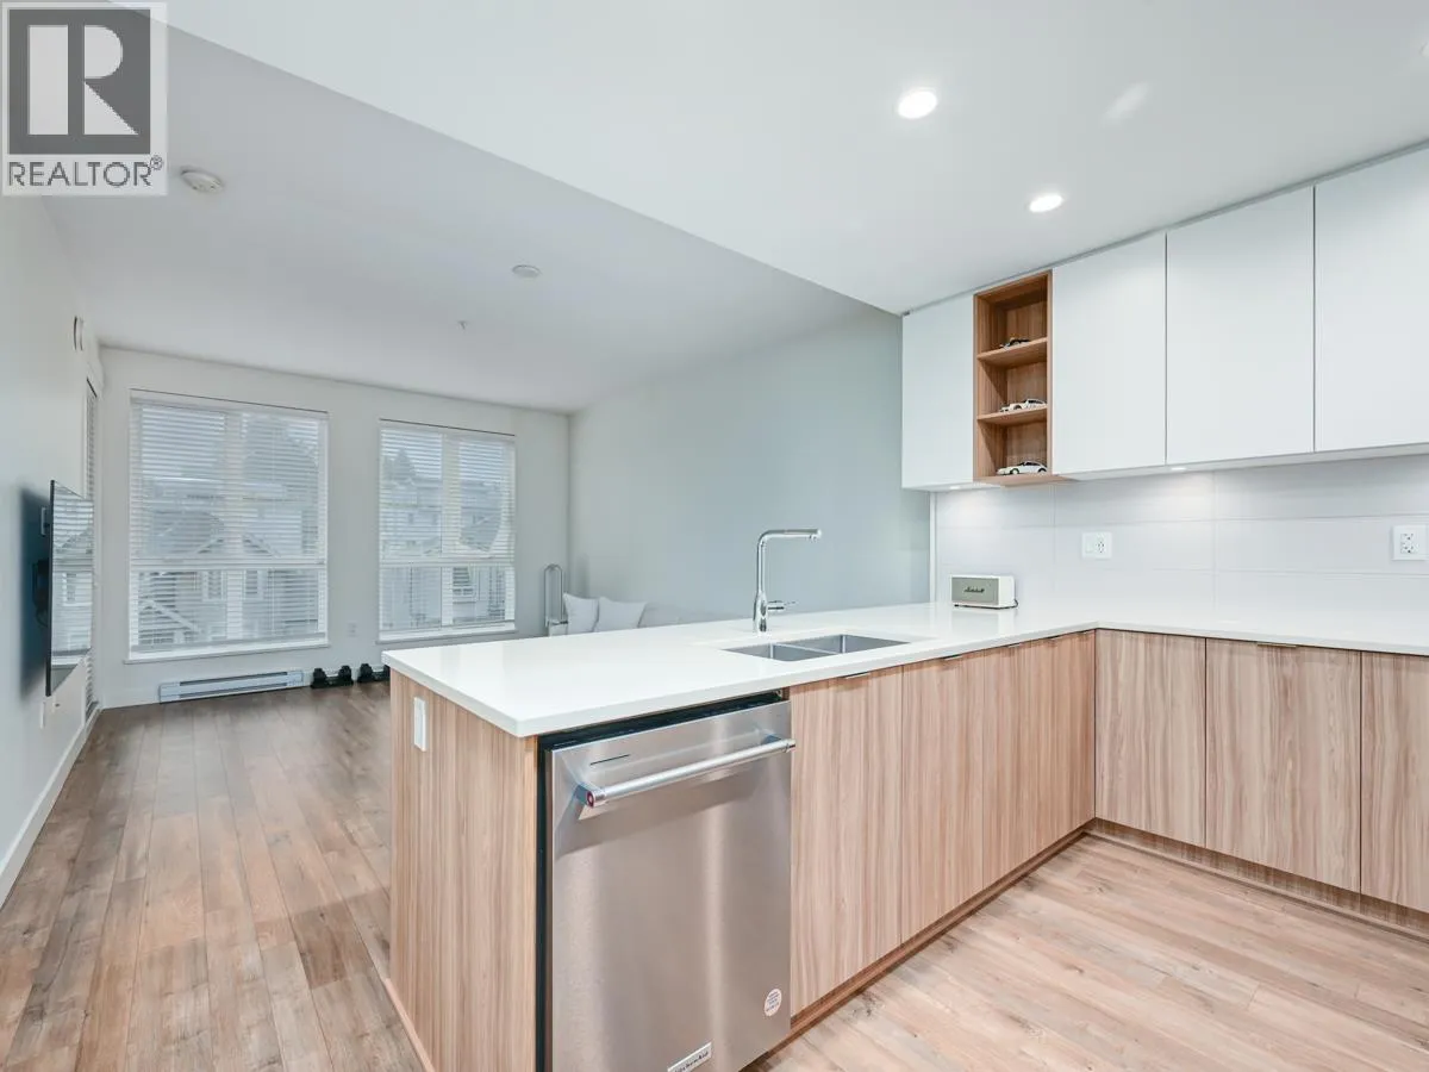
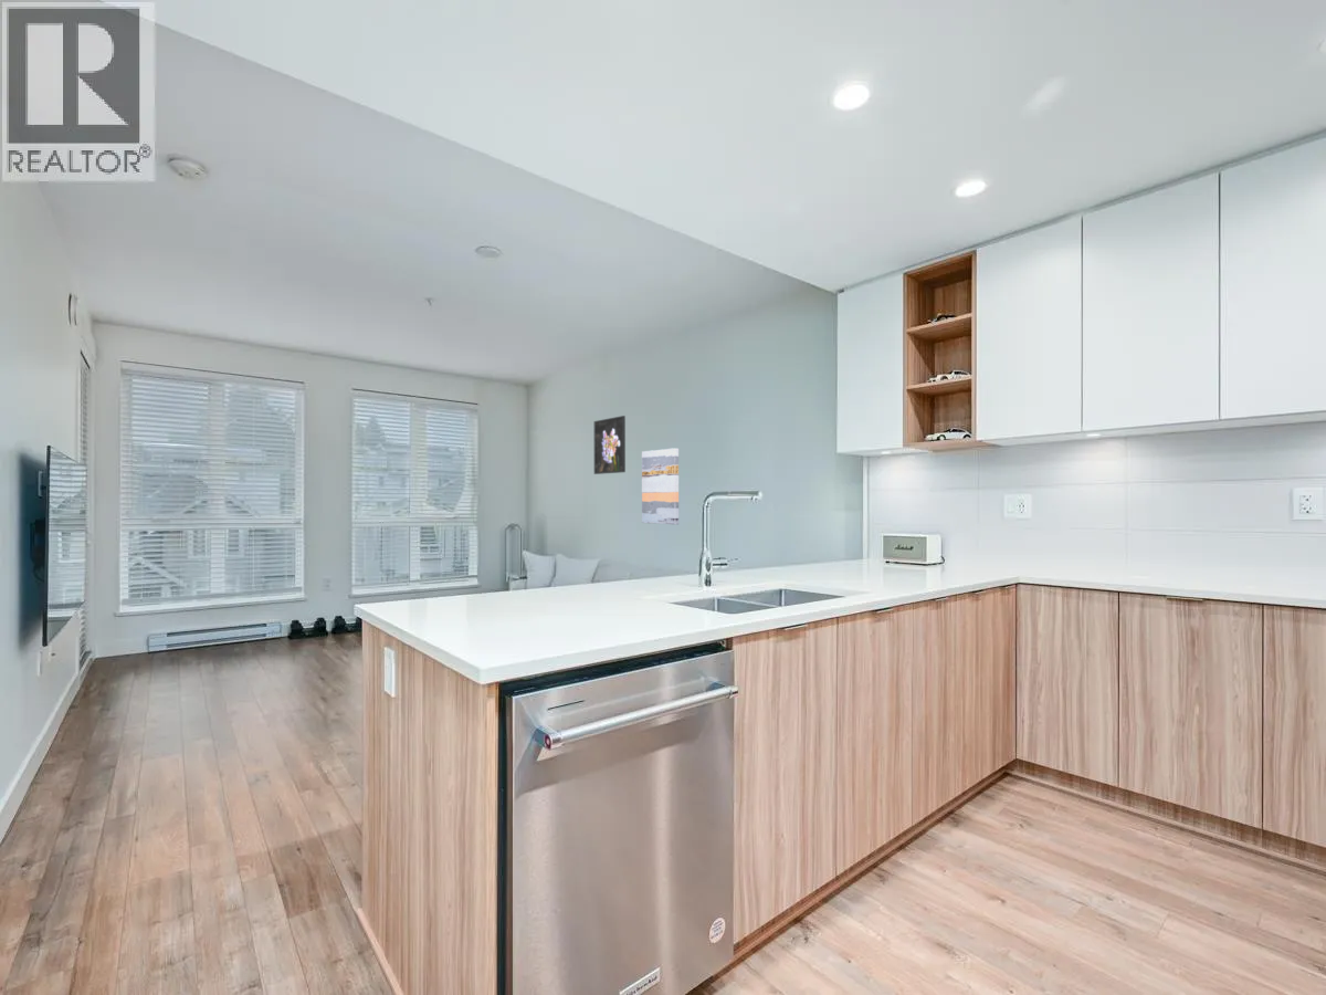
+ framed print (609, 446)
+ wall art (660, 486)
